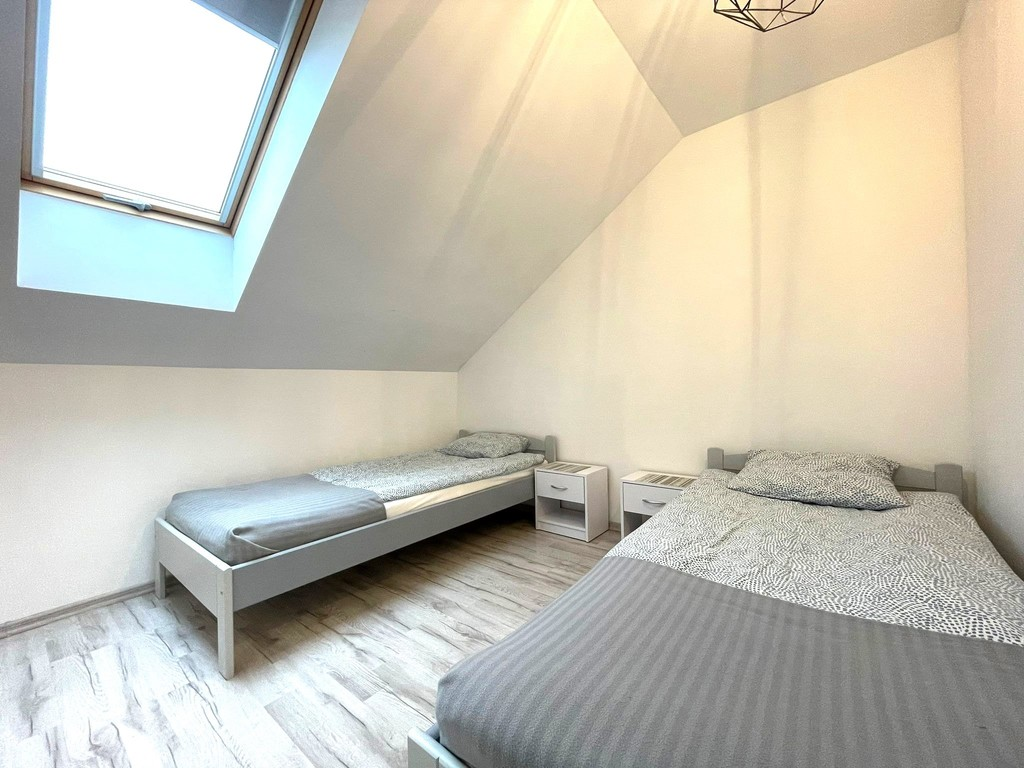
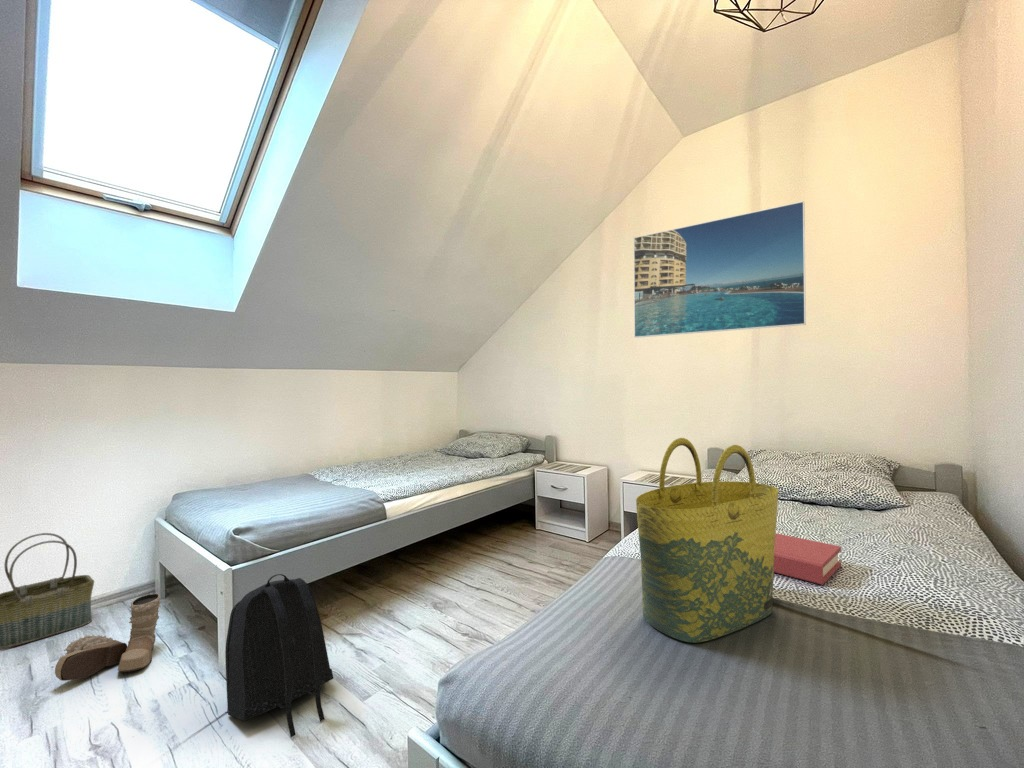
+ basket (43, 584)
+ tote bag (706, 526)
+ hardback book (777, 552)
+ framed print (710, 276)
+ boots (110, 637)
+ backpack (282, 638)
